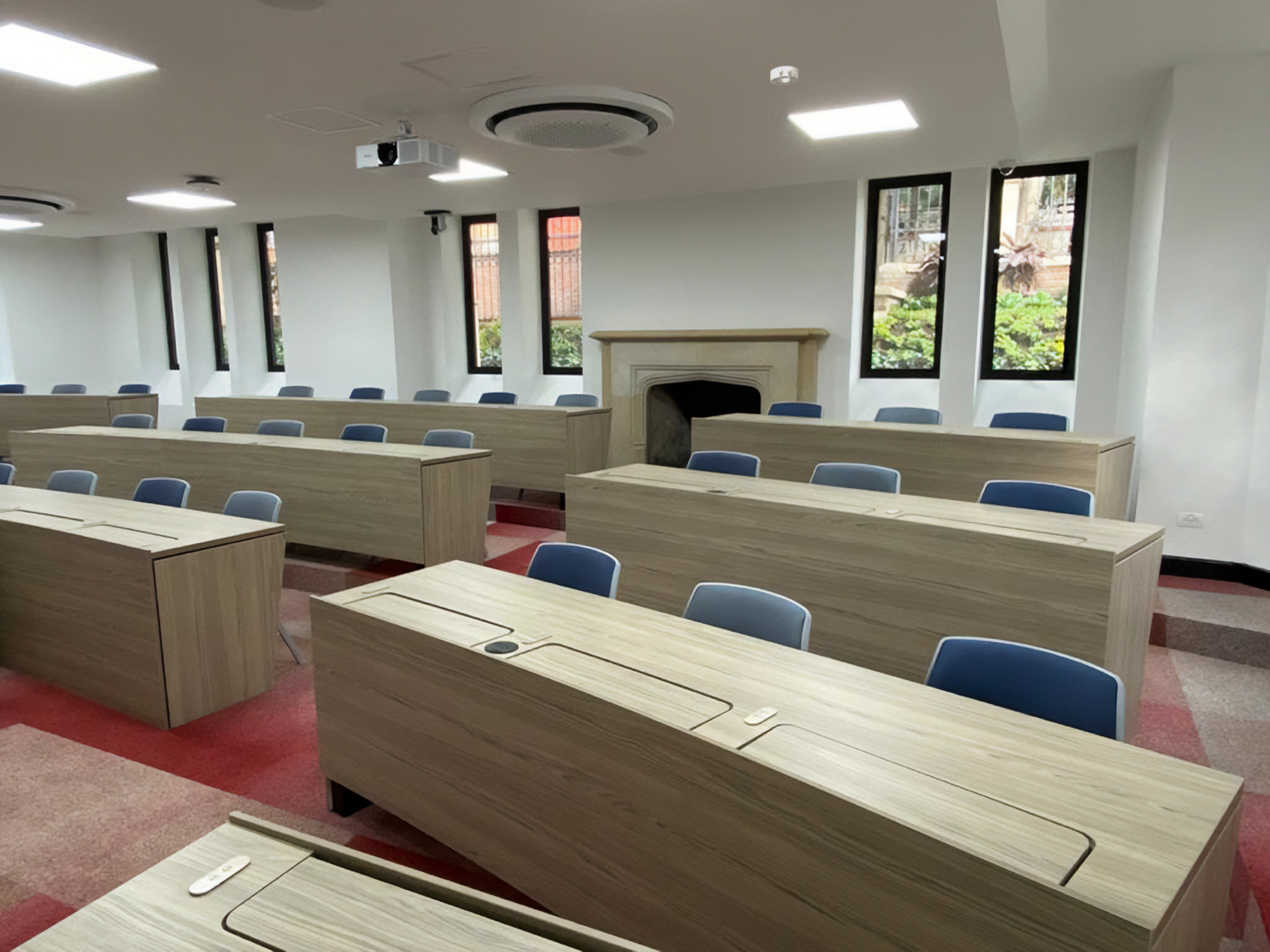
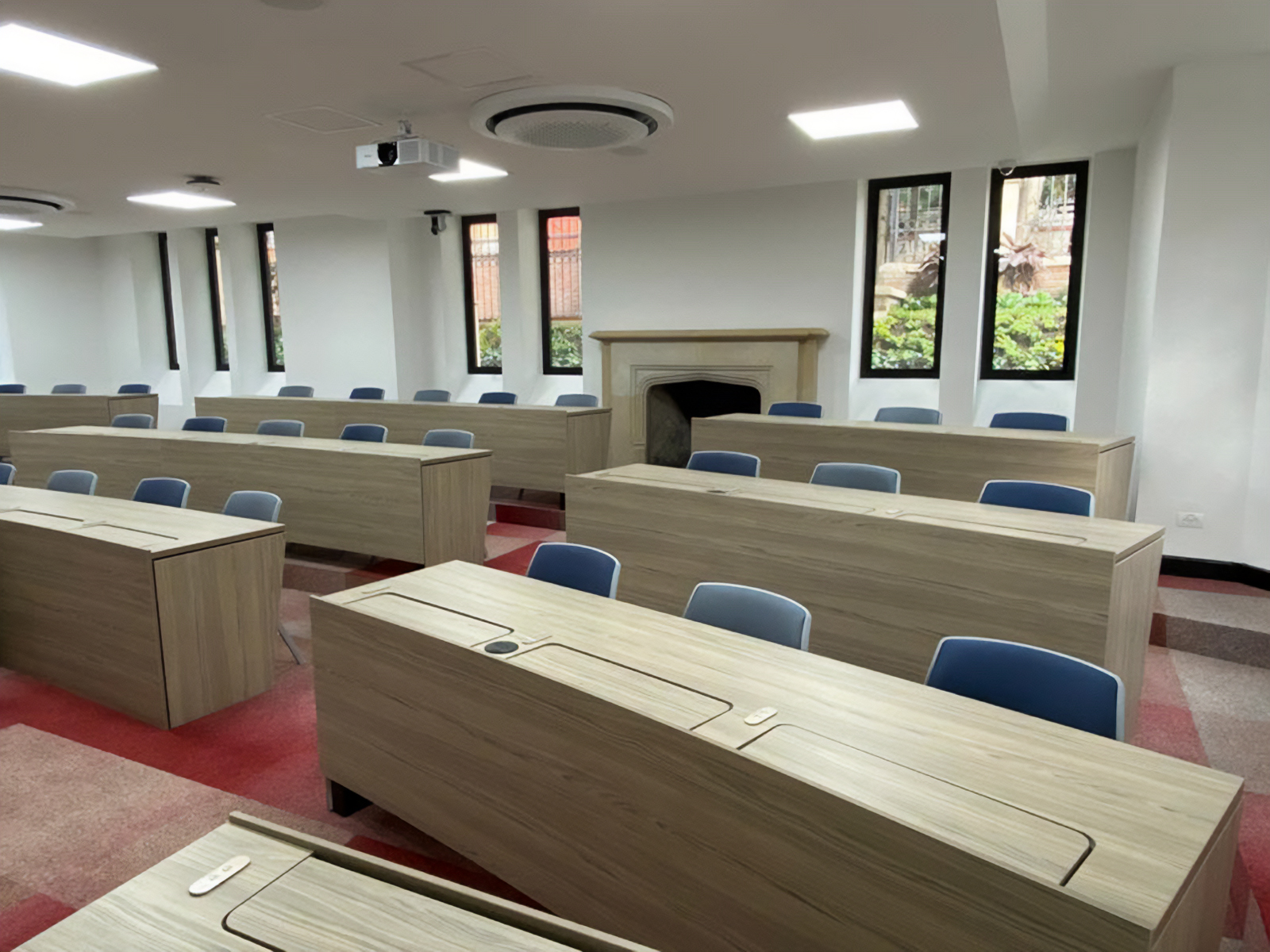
- smoke detector (784, 75)
